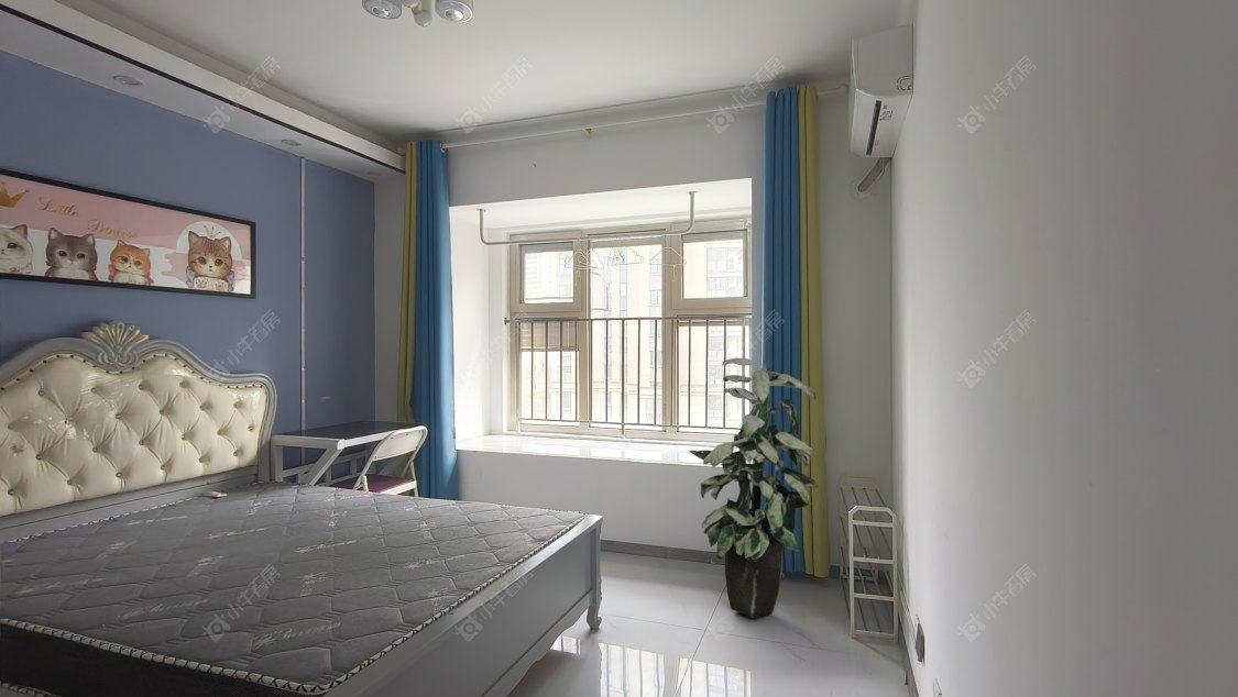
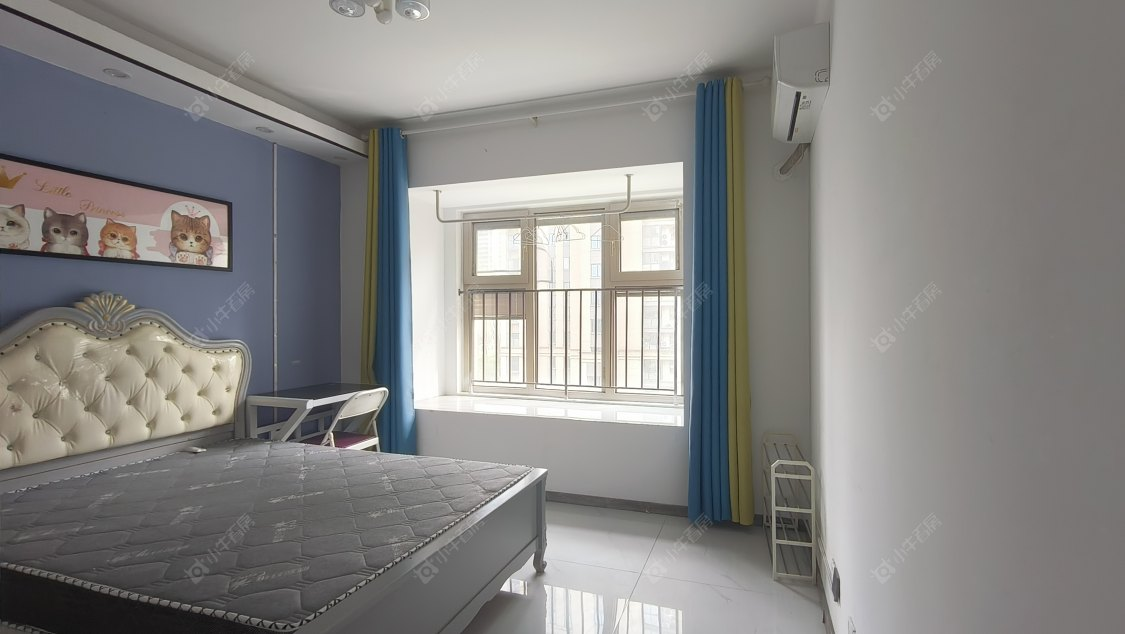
- indoor plant (752, 480)
